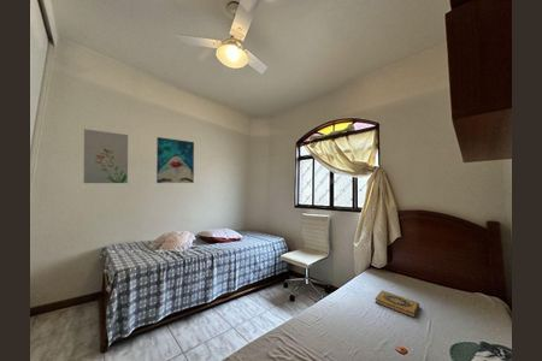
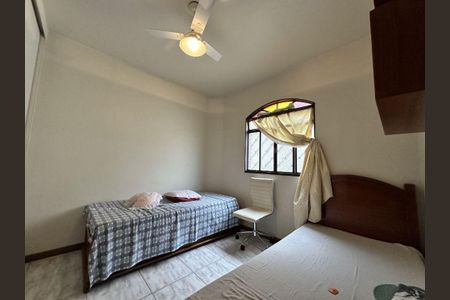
- wall art (176, 161)
- hardback book (396, 302)
- wall art (106, 158)
